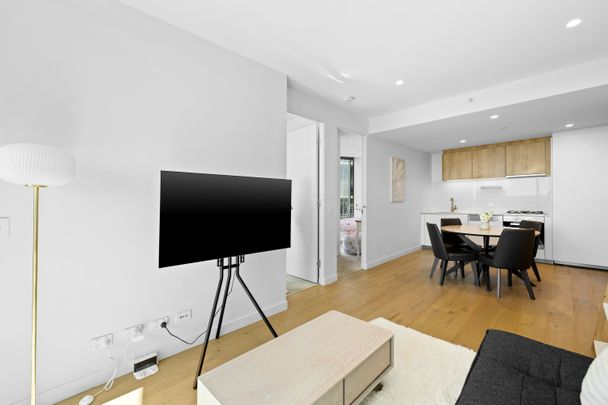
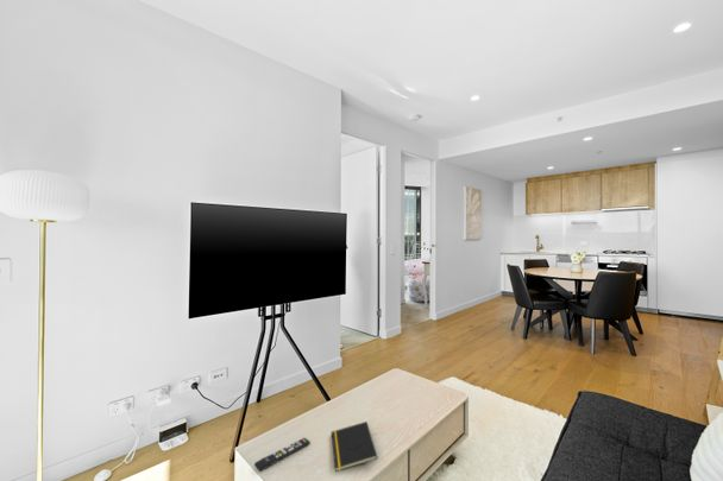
+ notepad (352, 444)
+ remote control (283, 452)
